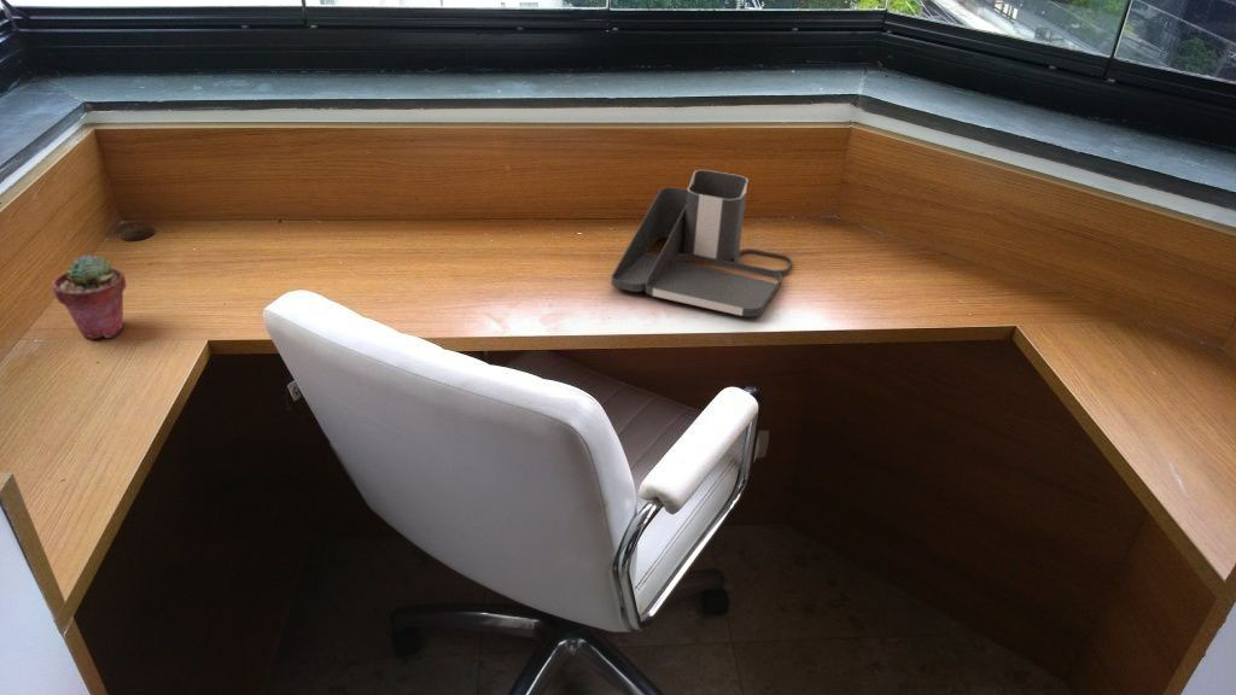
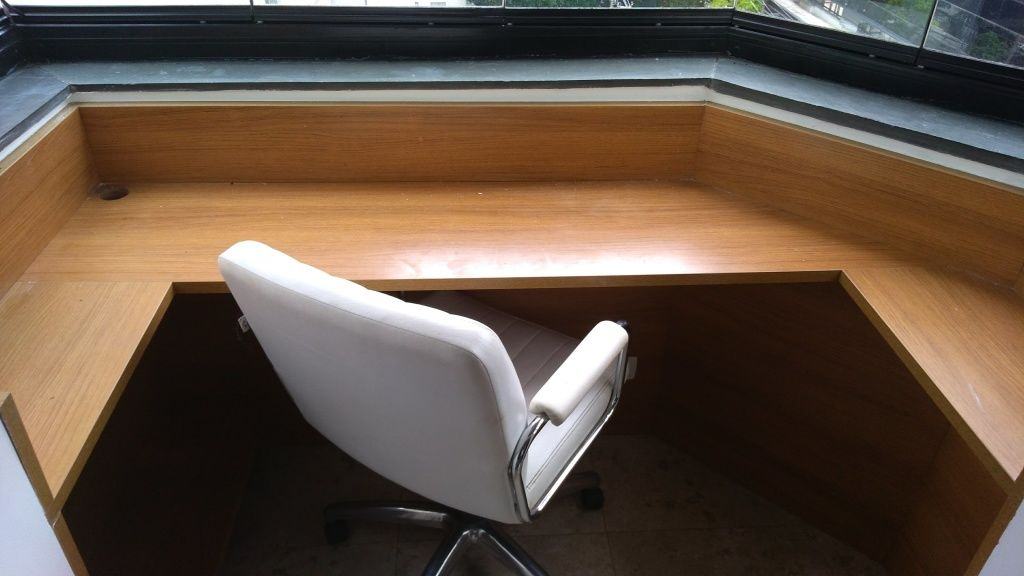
- potted succulent (92, 293)
- desk organizer (709, 235)
